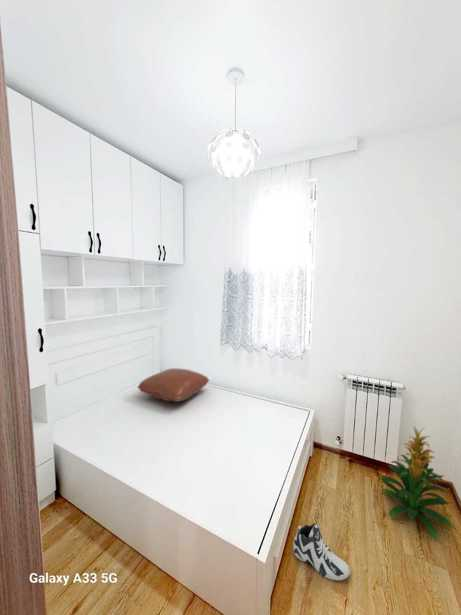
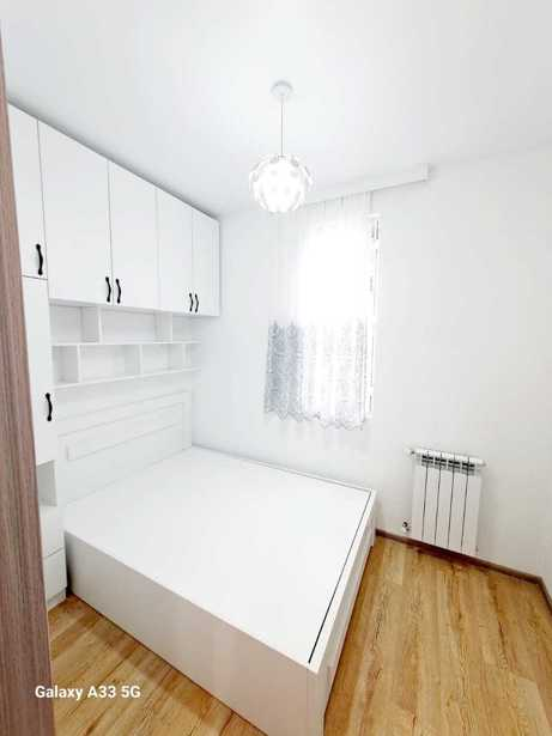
- pillow (174, 384)
- sneaker (320, 546)
- indoor plant (416, 469)
